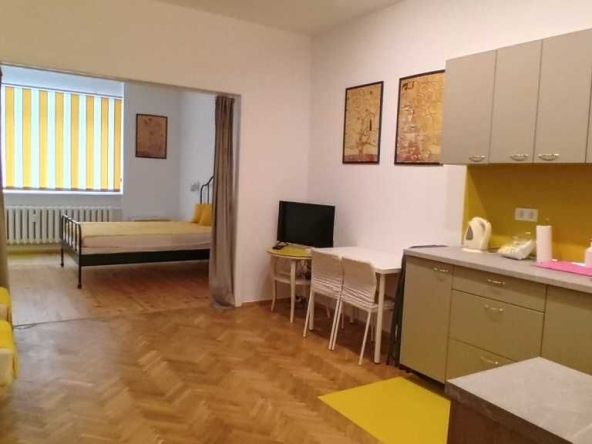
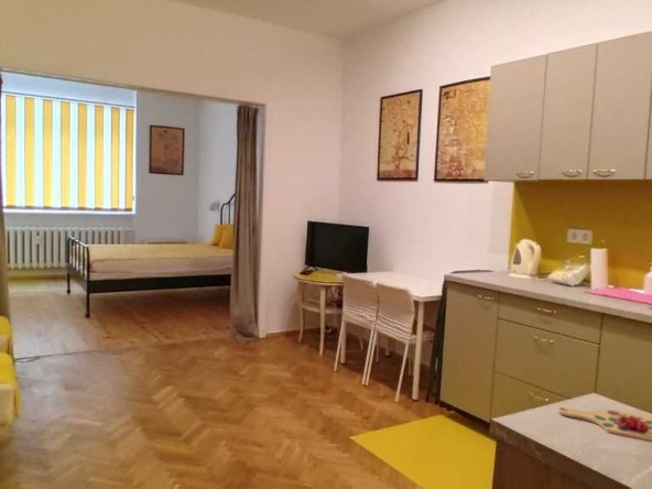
+ cutting board (610, 416)
